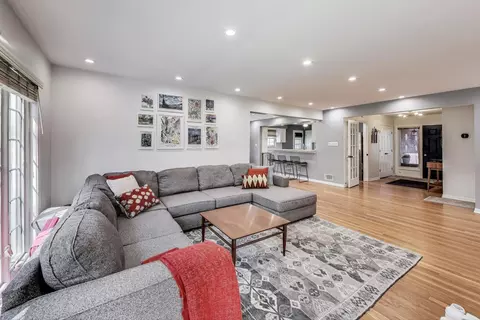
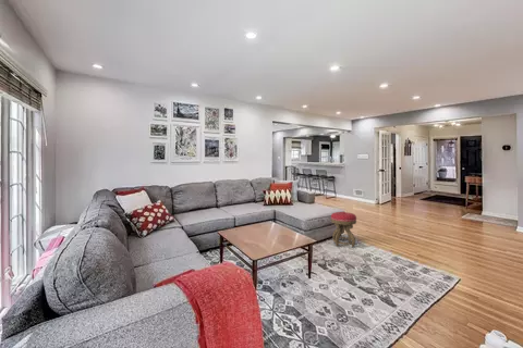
+ stool (342, 228)
